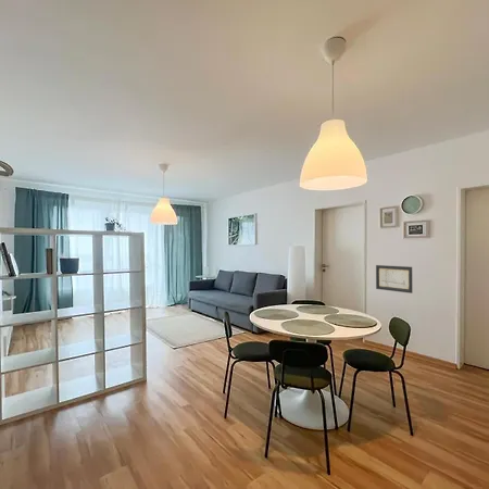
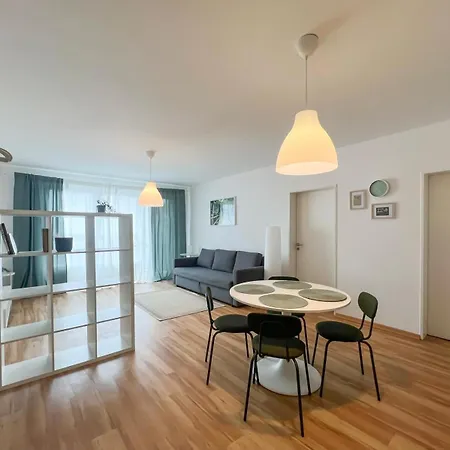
- wall art (392, 278)
